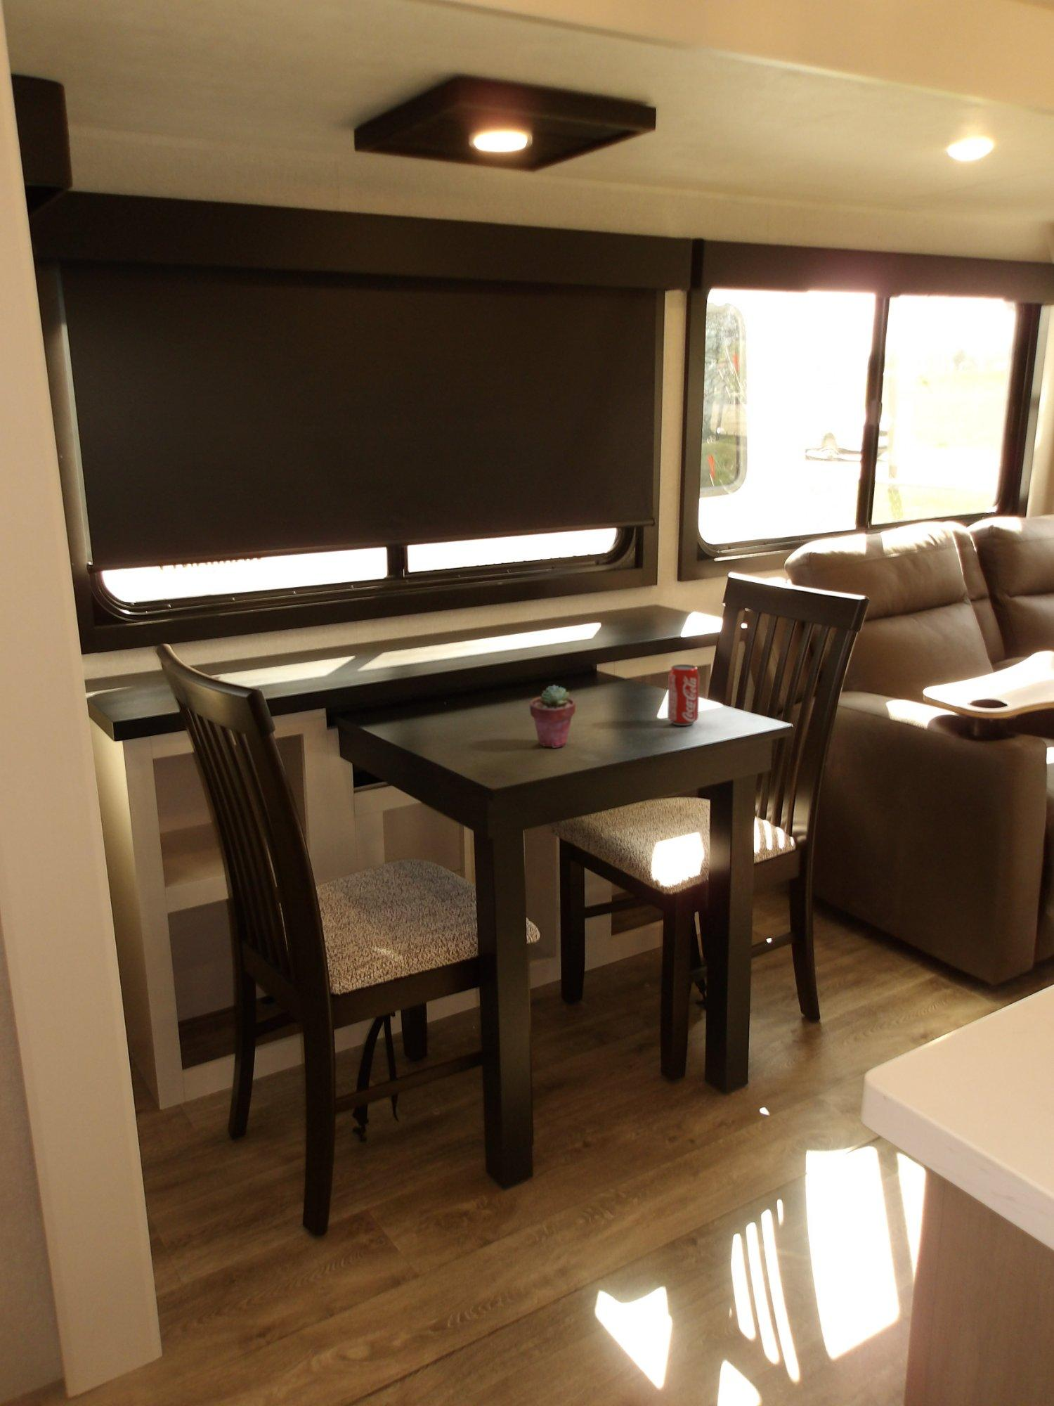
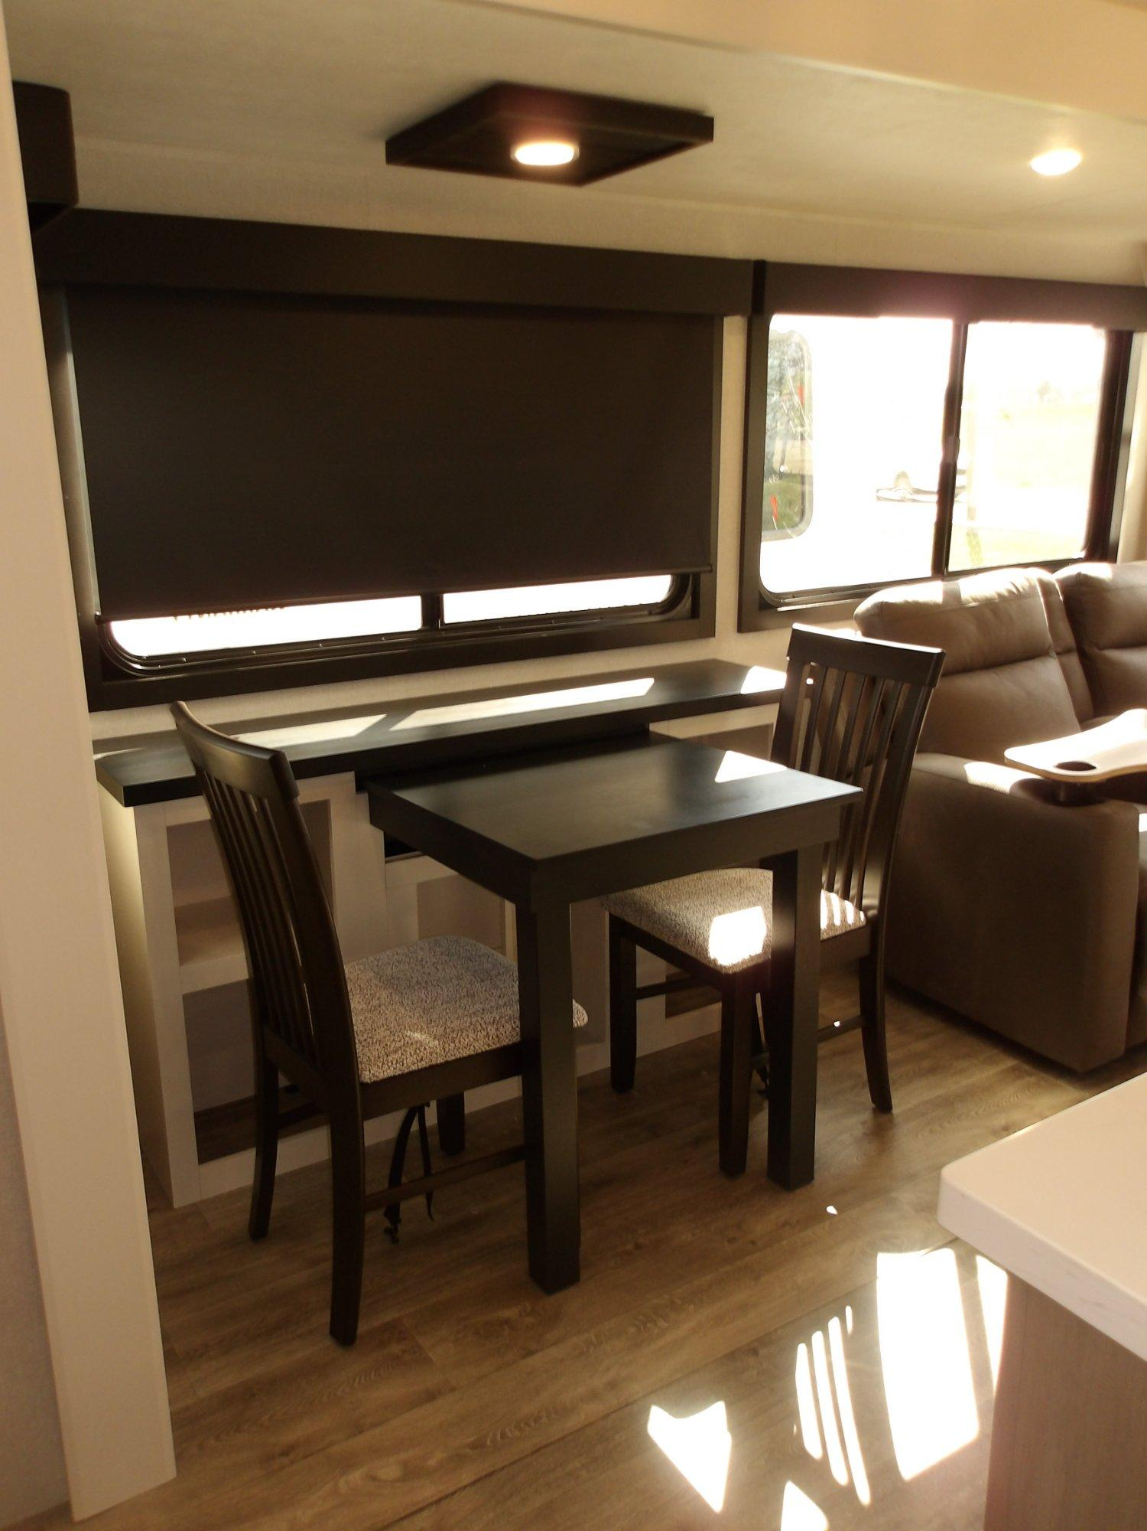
- beverage can (683, 694)
- potted succulent (552, 714)
